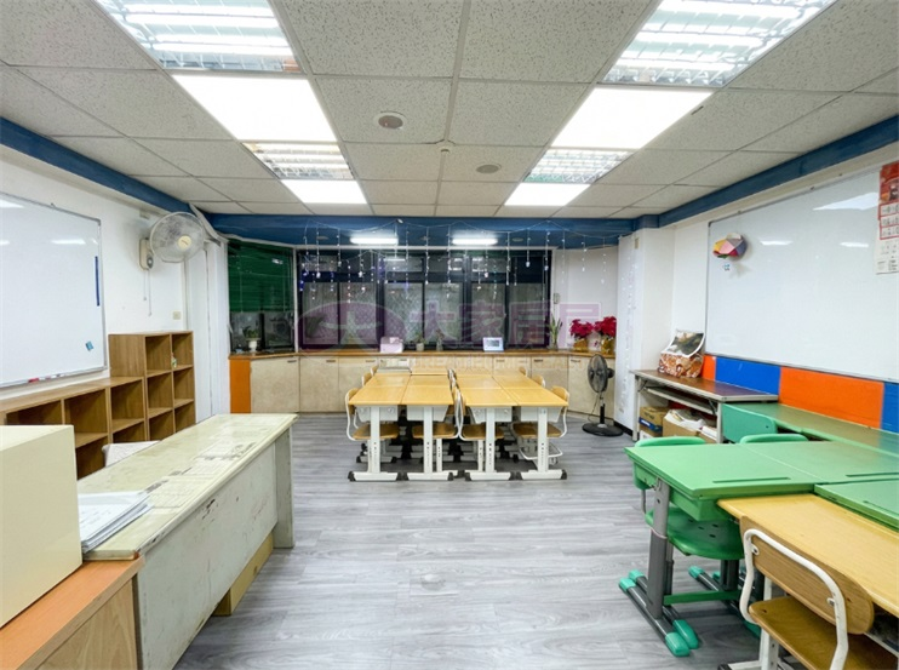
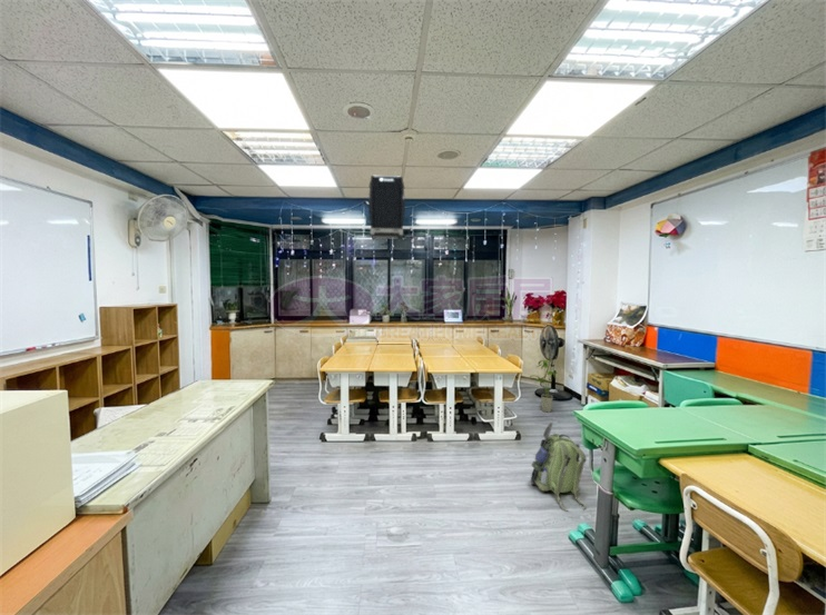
+ luggage (386, 207)
+ backpack (558, 457)
+ house plant (543, 385)
